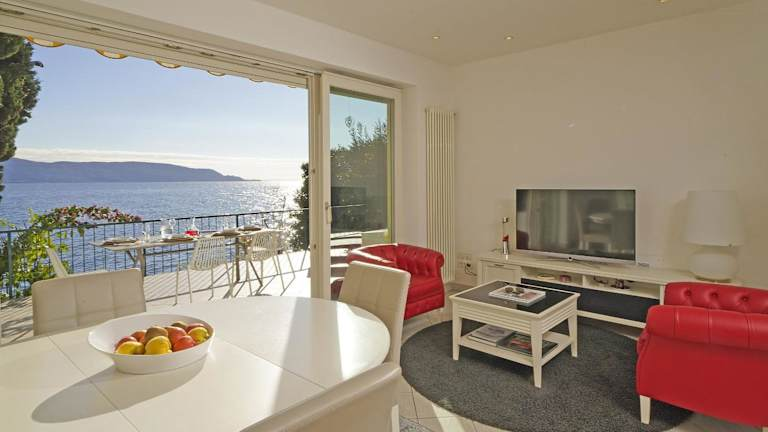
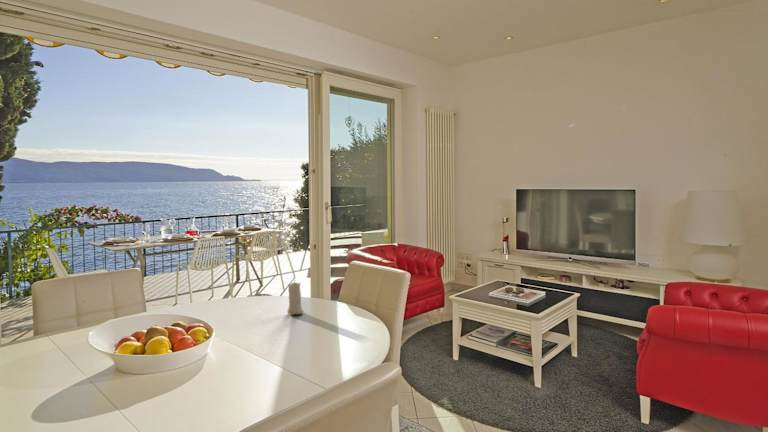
+ candle (295, 296)
